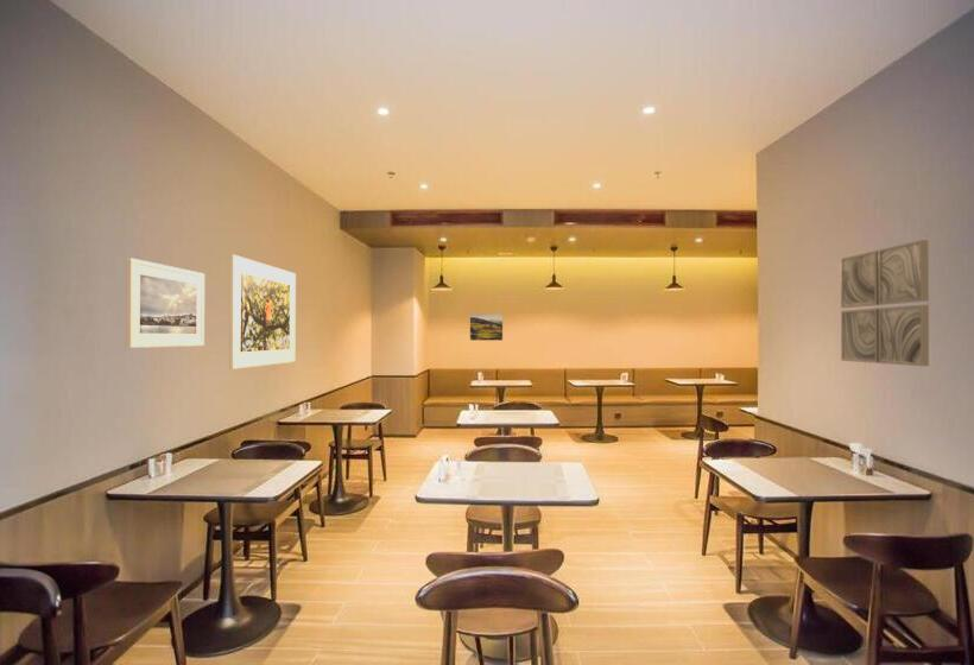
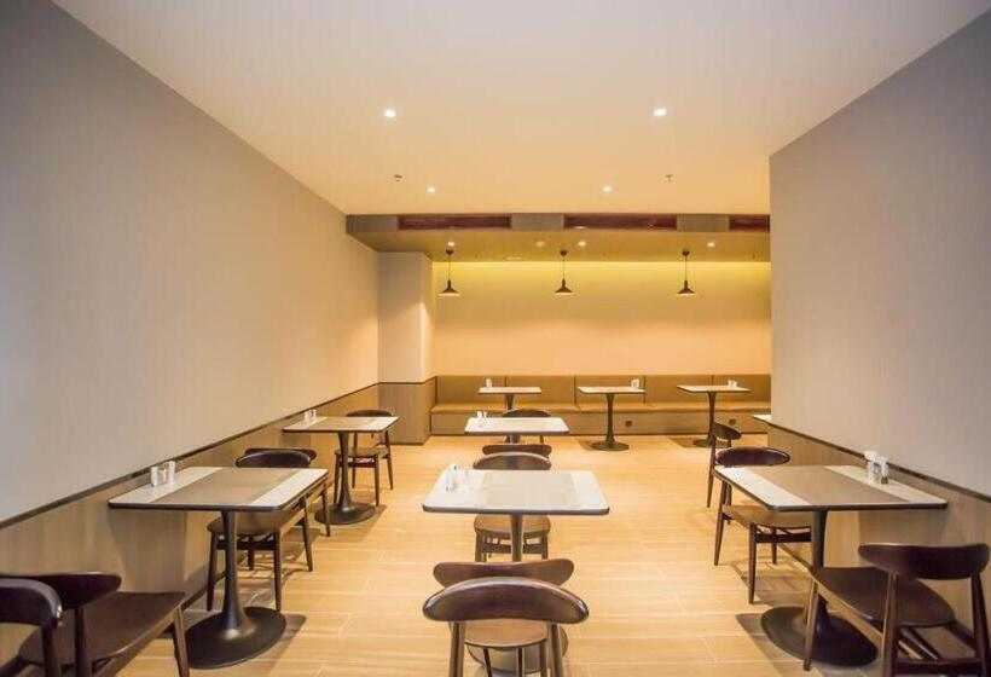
- wall art (880, 308)
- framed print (266, 315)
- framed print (486, 327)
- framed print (169, 306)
